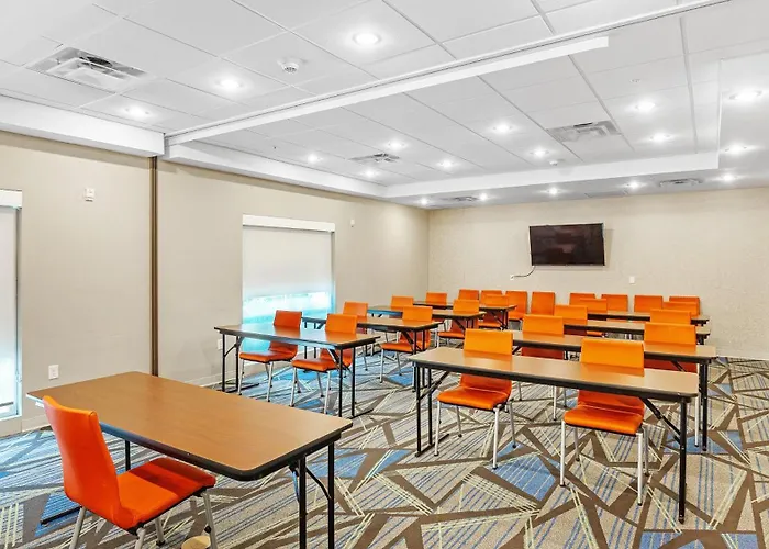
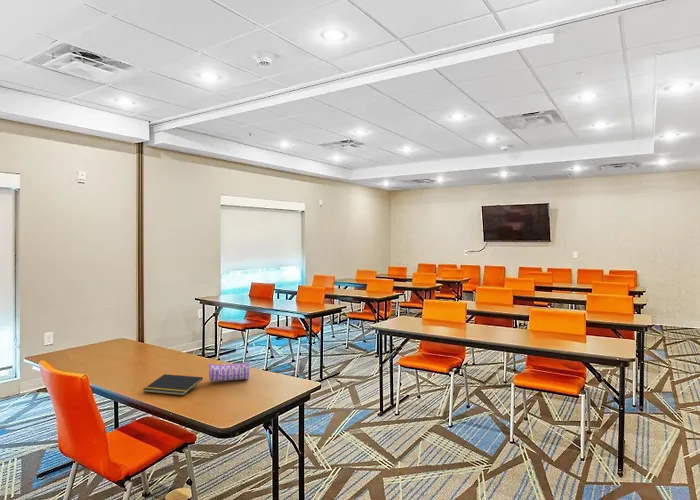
+ notepad (173, 384)
+ pencil case (229, 371)
